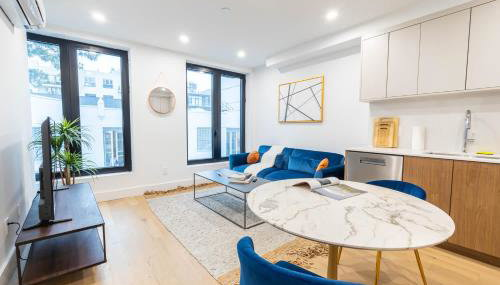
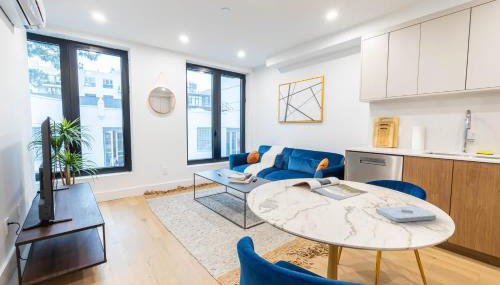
+ notepad (405, 213)
